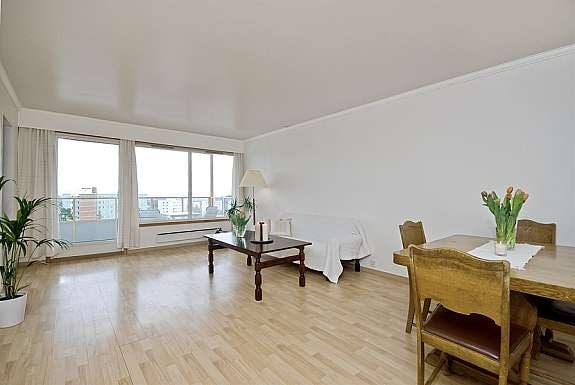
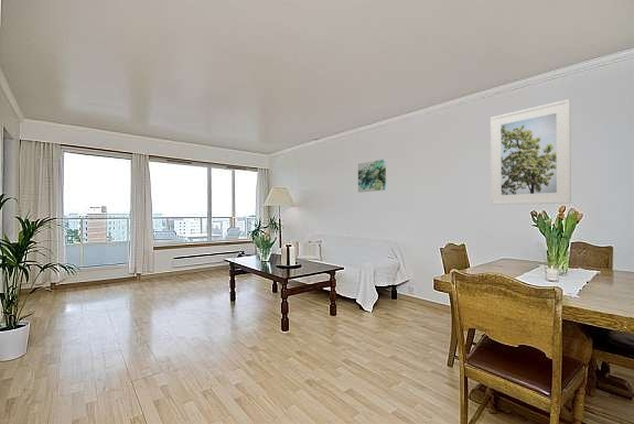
+ wall art (370, 176)
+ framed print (527, 156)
